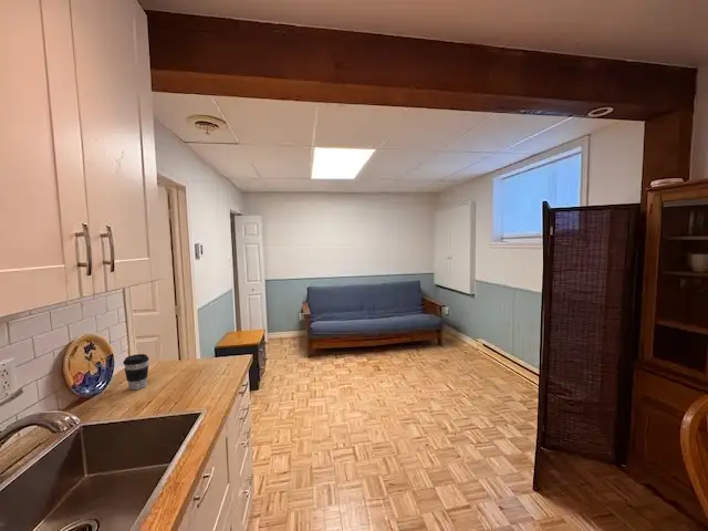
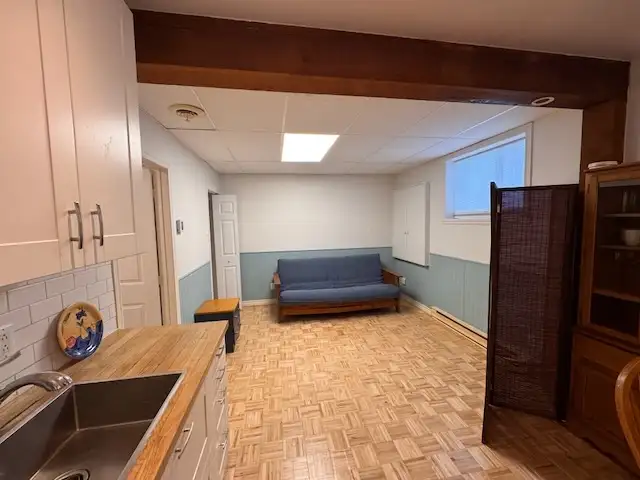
- coffee cup (136, 372)
